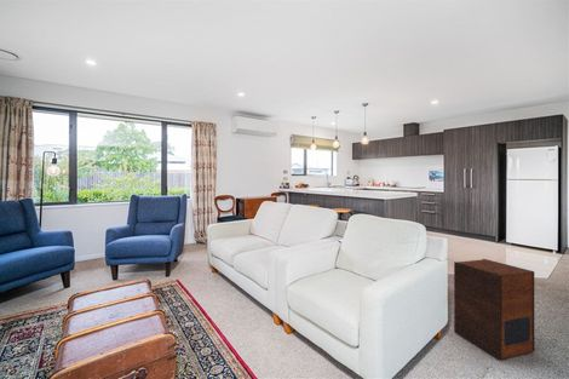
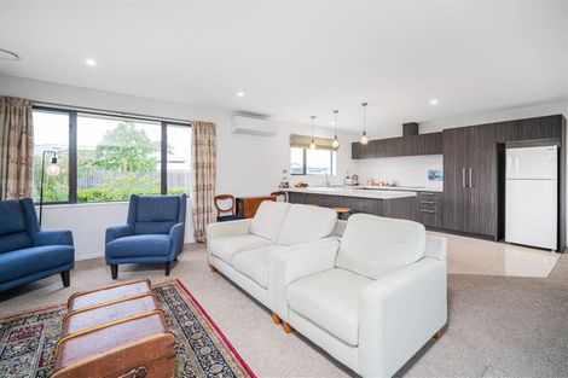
- speaker (490, 303)
